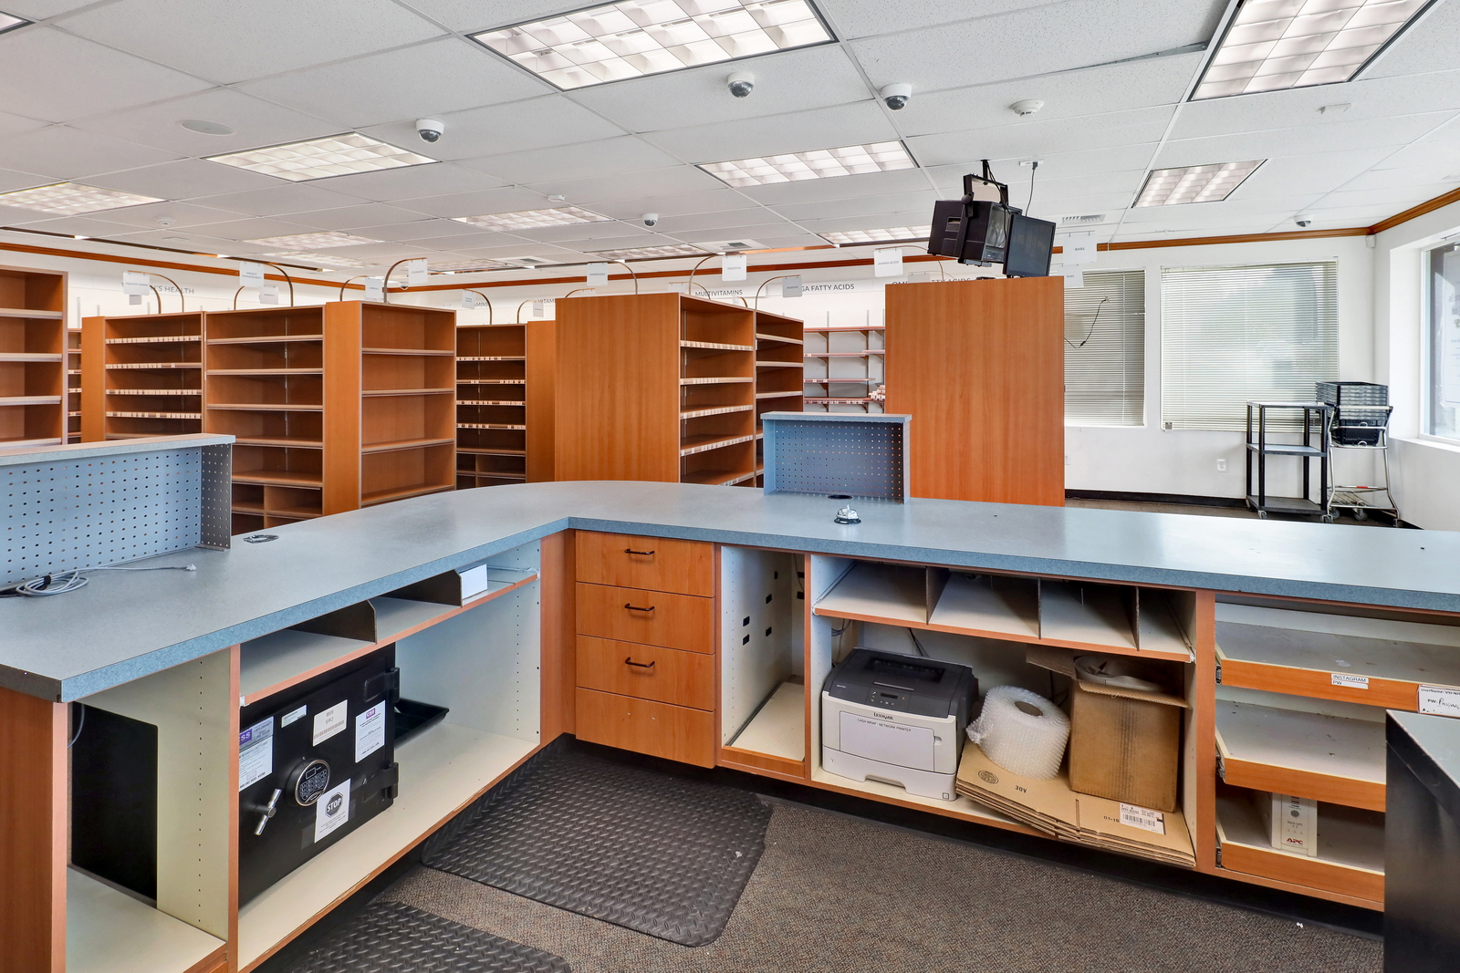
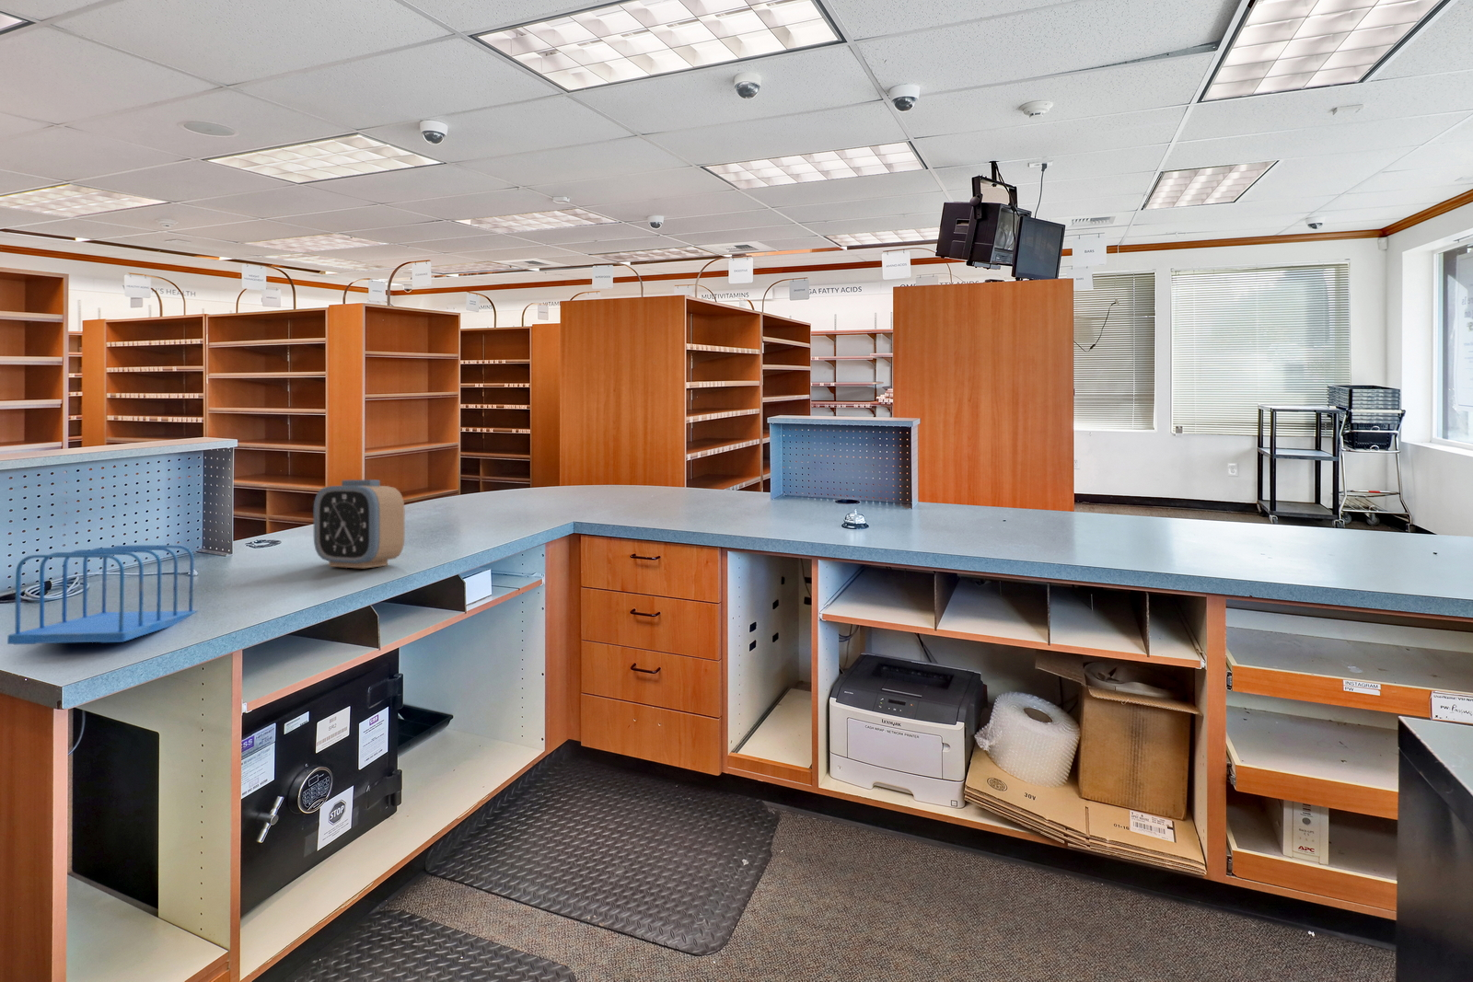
+ alarm clock (358, 523)
+ file sorter (105, 590)
